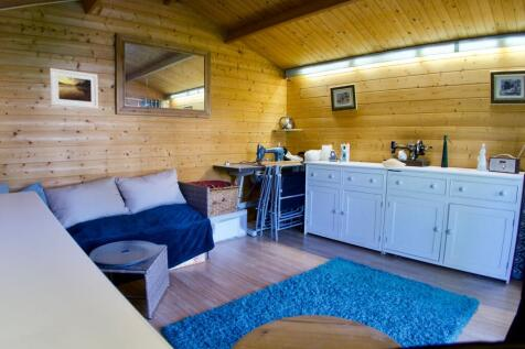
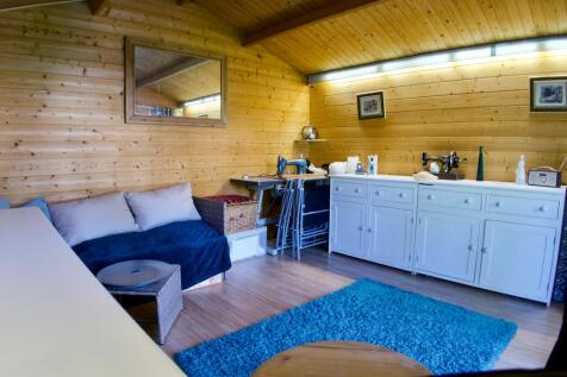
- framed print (75, 89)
